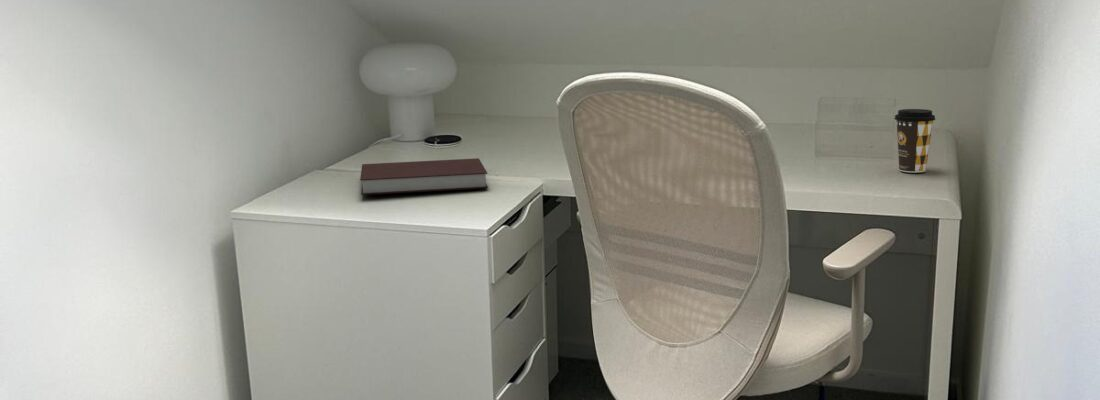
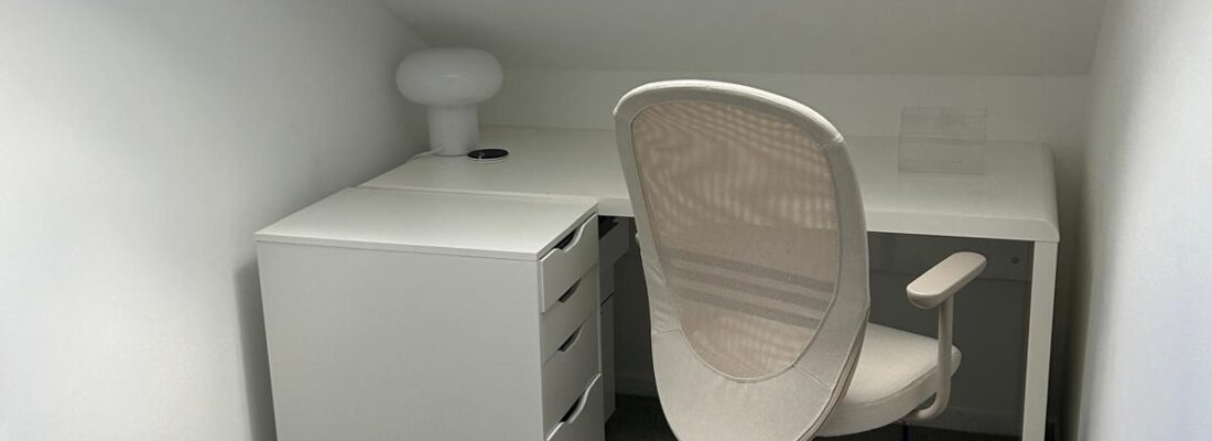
- coffee cup (913, 140)
- notebook (422, 175)
